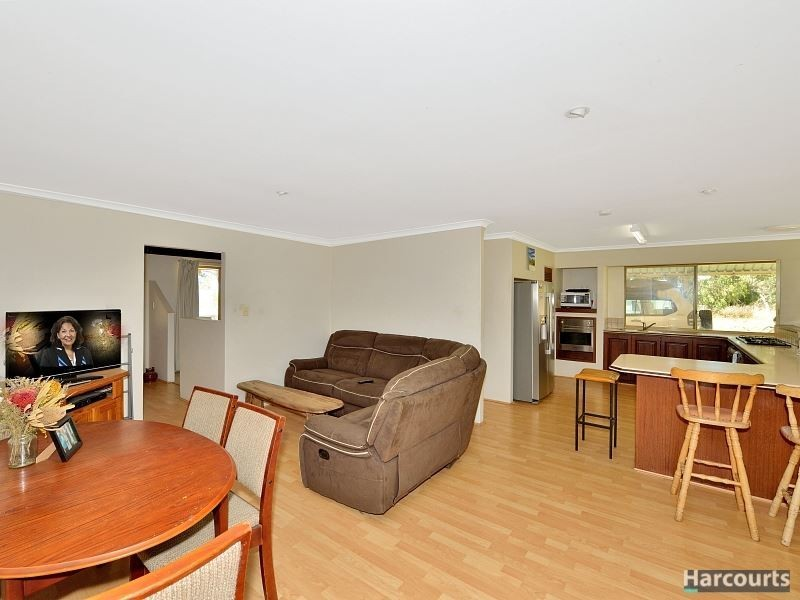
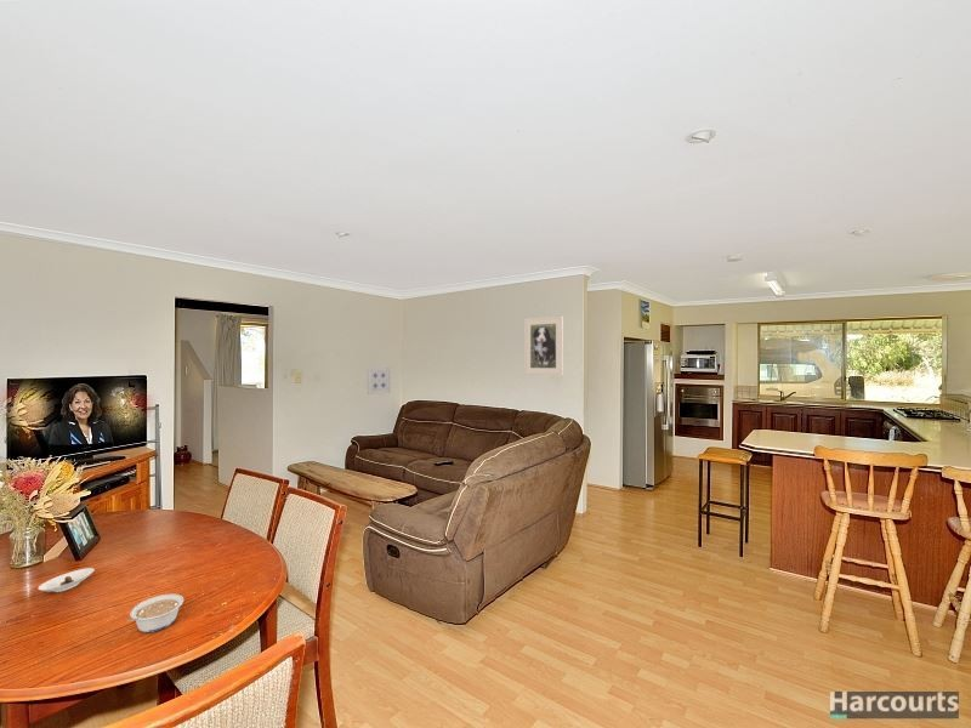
+ legume (157, 613)
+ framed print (543, 346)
+ saucer (67, 581)
+ wall art (379, 380)
